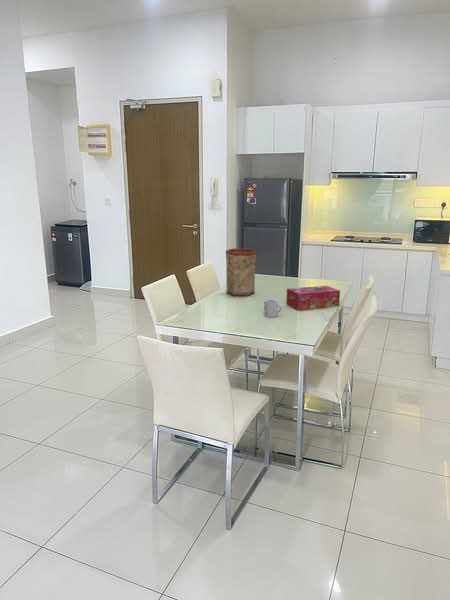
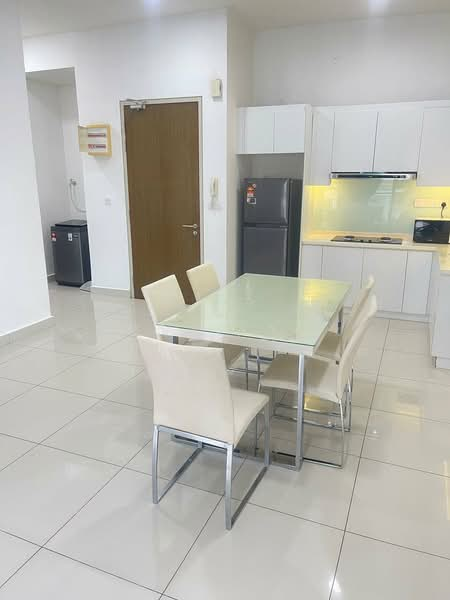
- cup (272, 308)
- tissue box (312, 297)
- vase (240, 272)
